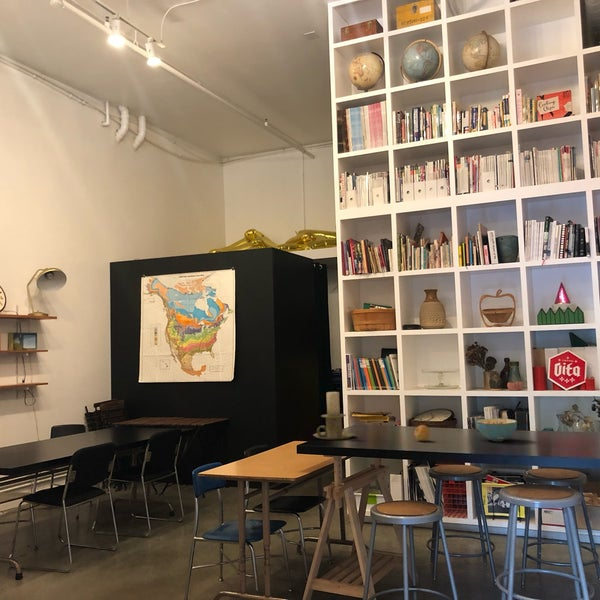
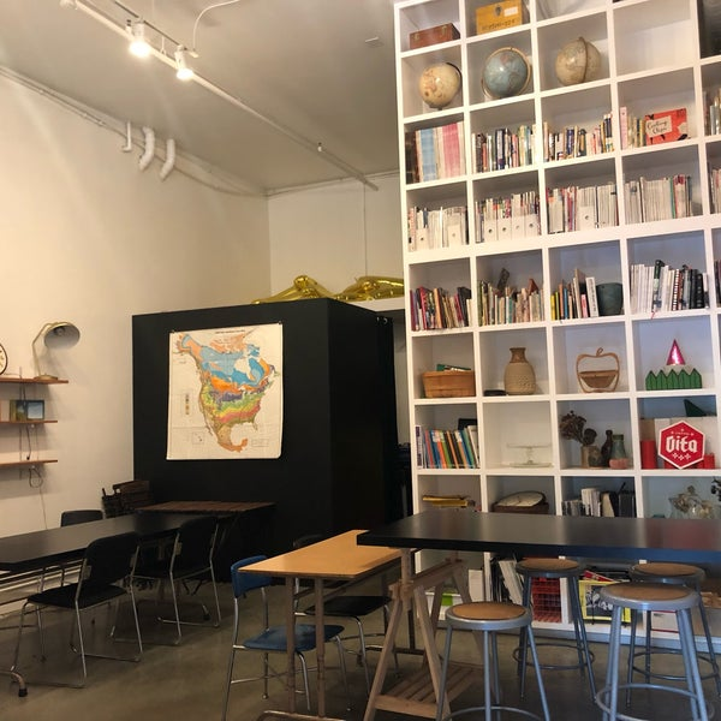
- candle holder (333, 414)
- cereal bowl (496, 430)
- fruit (422, 432)
